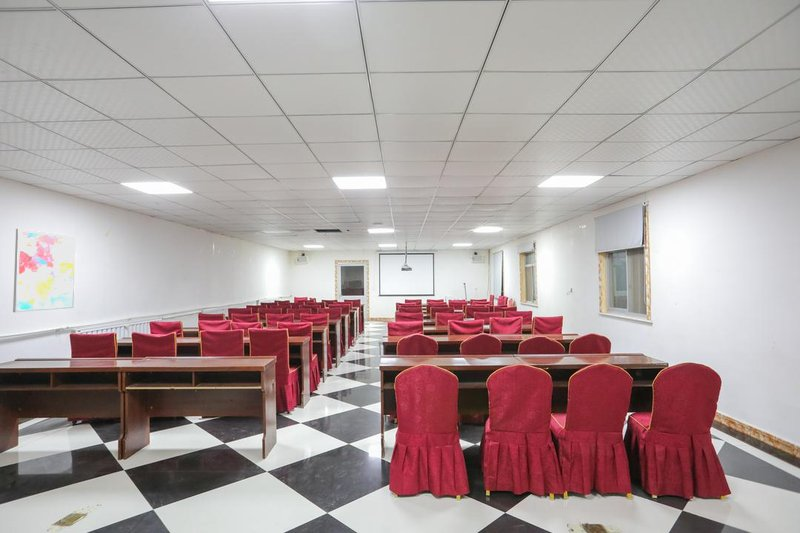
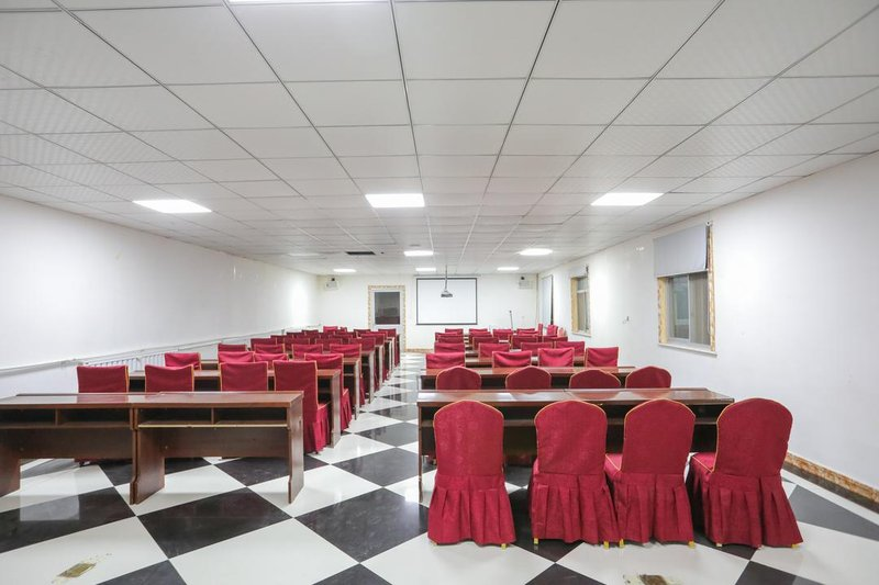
- wall art (47, 271)
